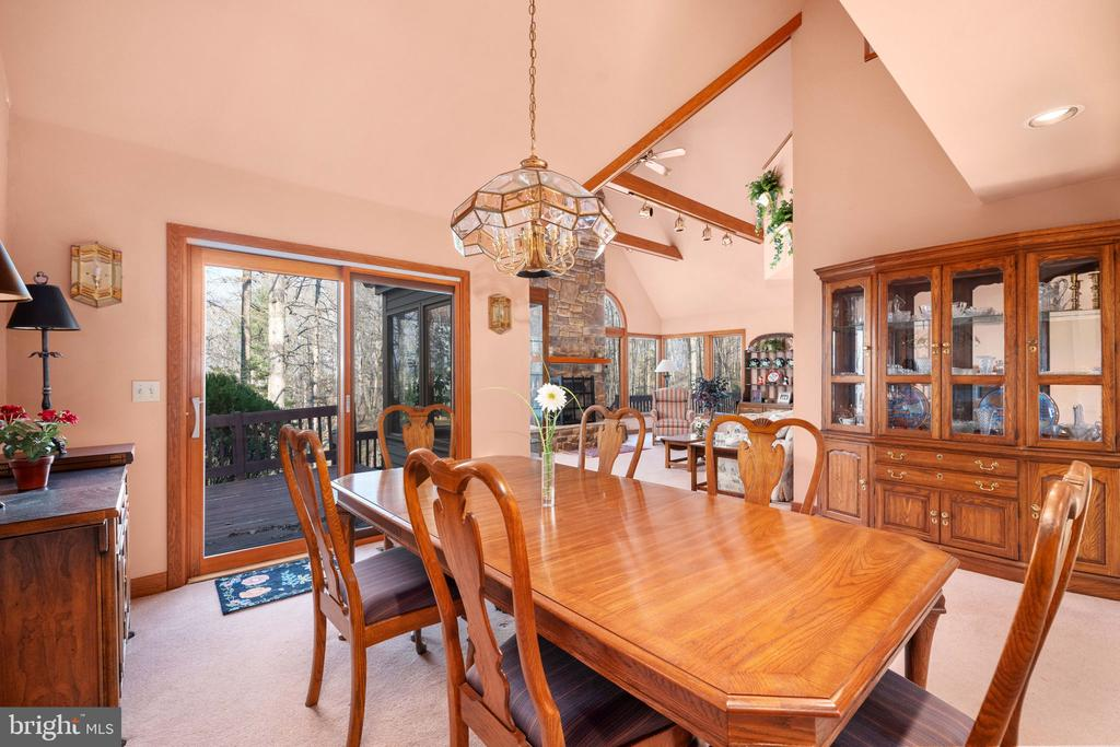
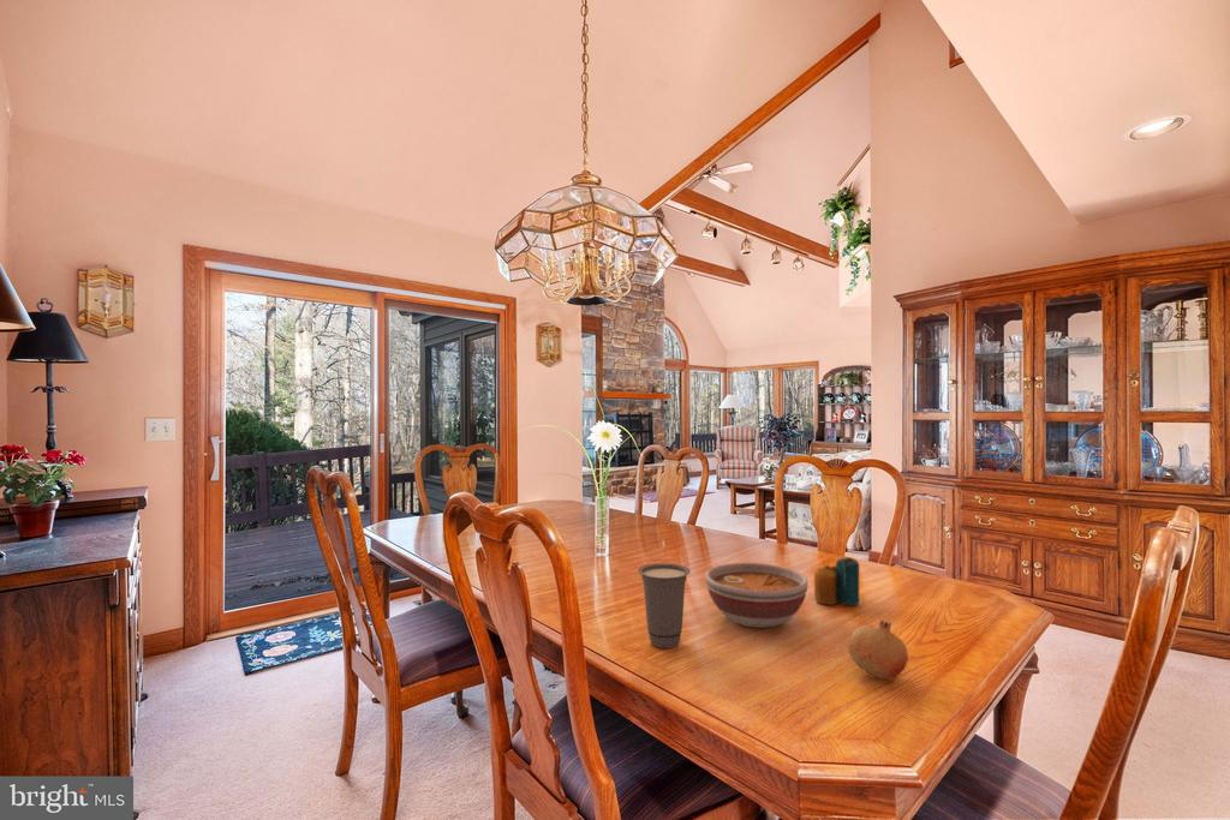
+ cup (664, 606)
+ candle (831, 576)
+ bowl (756, 597)
+ fruit (877, 647)
